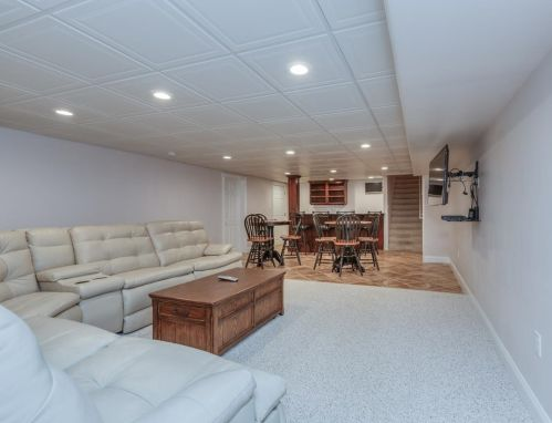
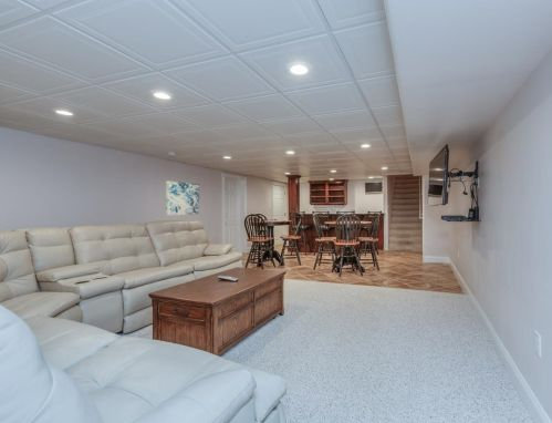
+ wall art (183, 198)
